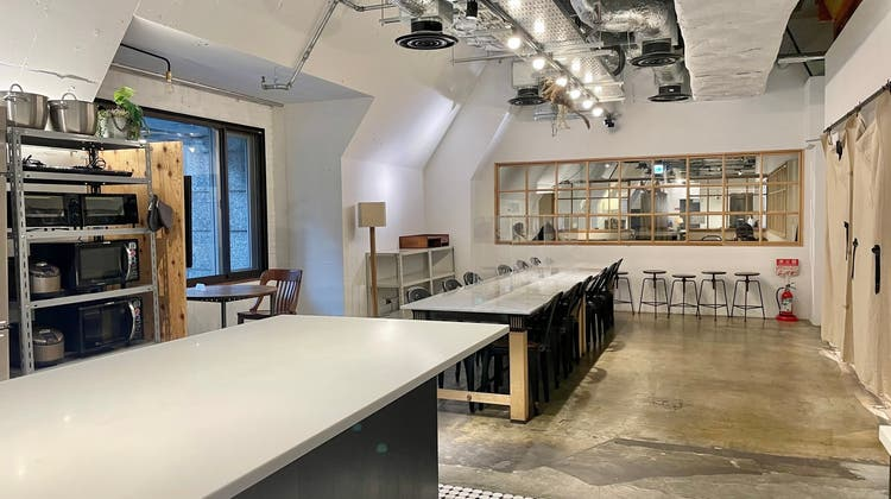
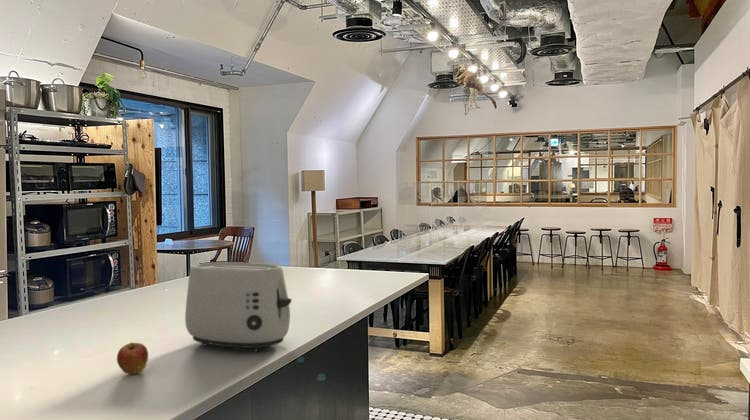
+ fruit (132, 356)
+ toaster (237, 305)
